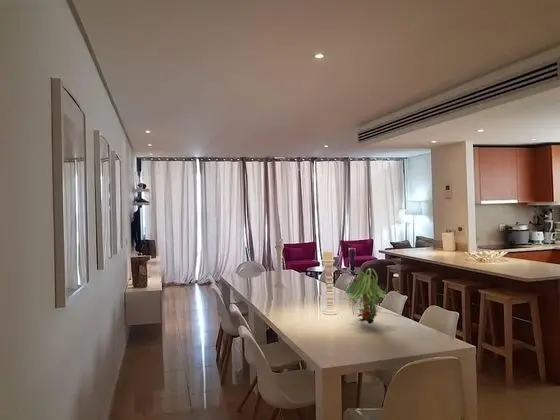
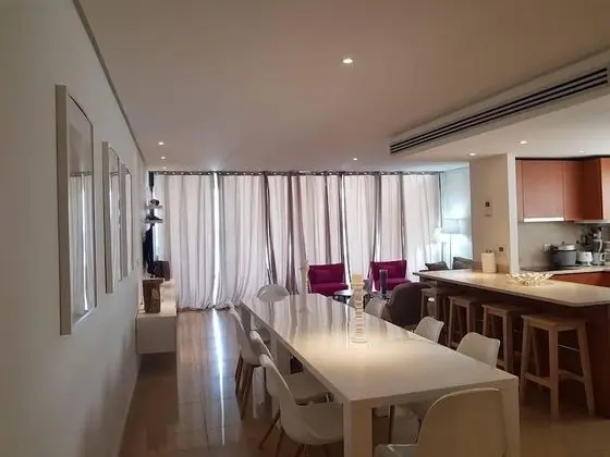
- plant (365, 296)
